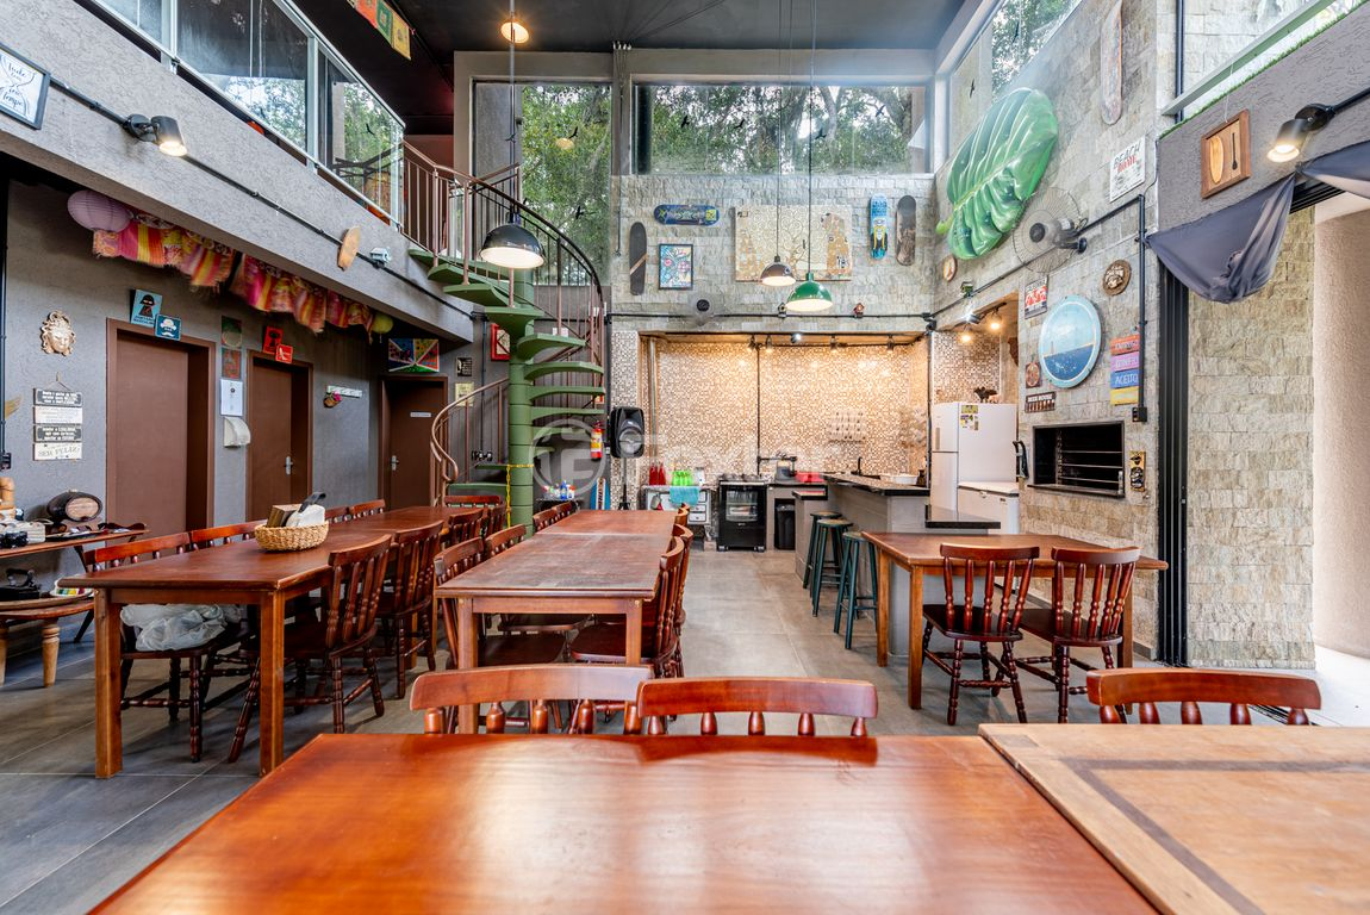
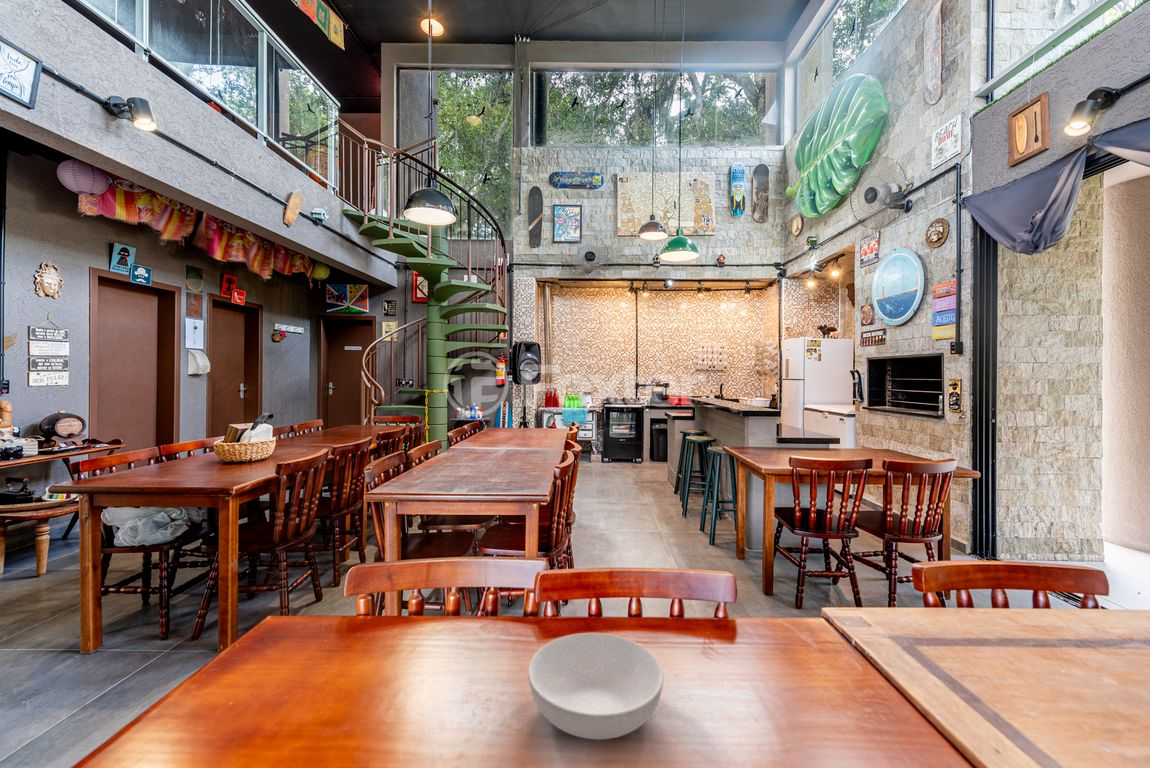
+ serving bowl (595, 689)
